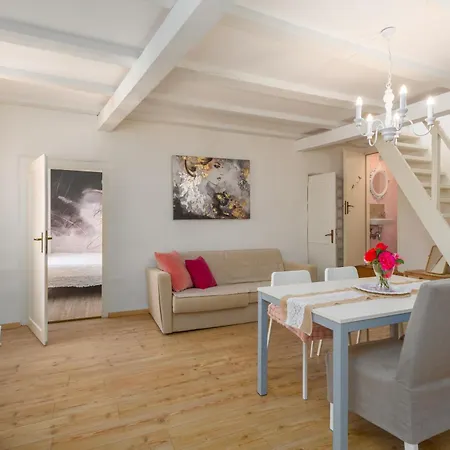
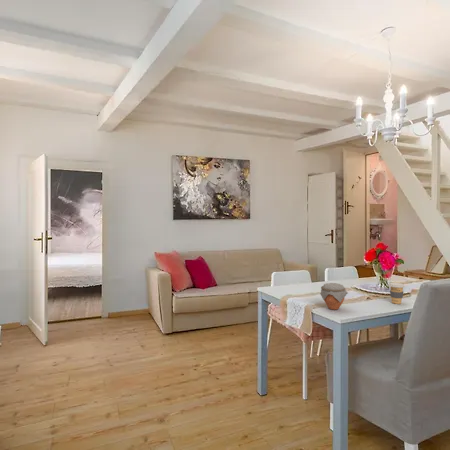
+ coffee cup (396, 293)
+ jar (333, 296)
